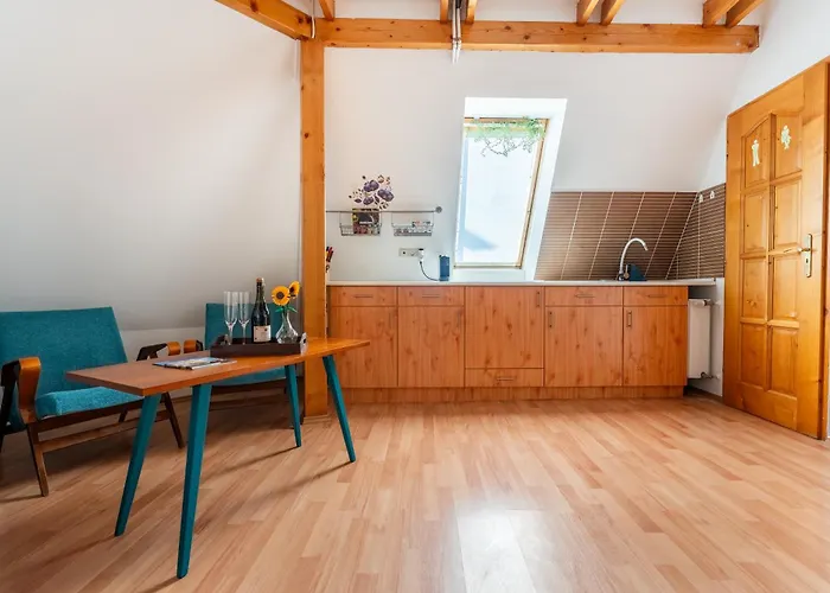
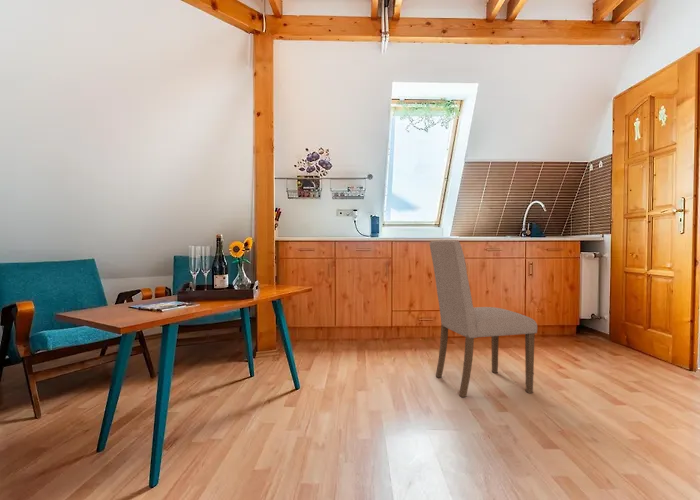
+ dining chair (481, 311)
